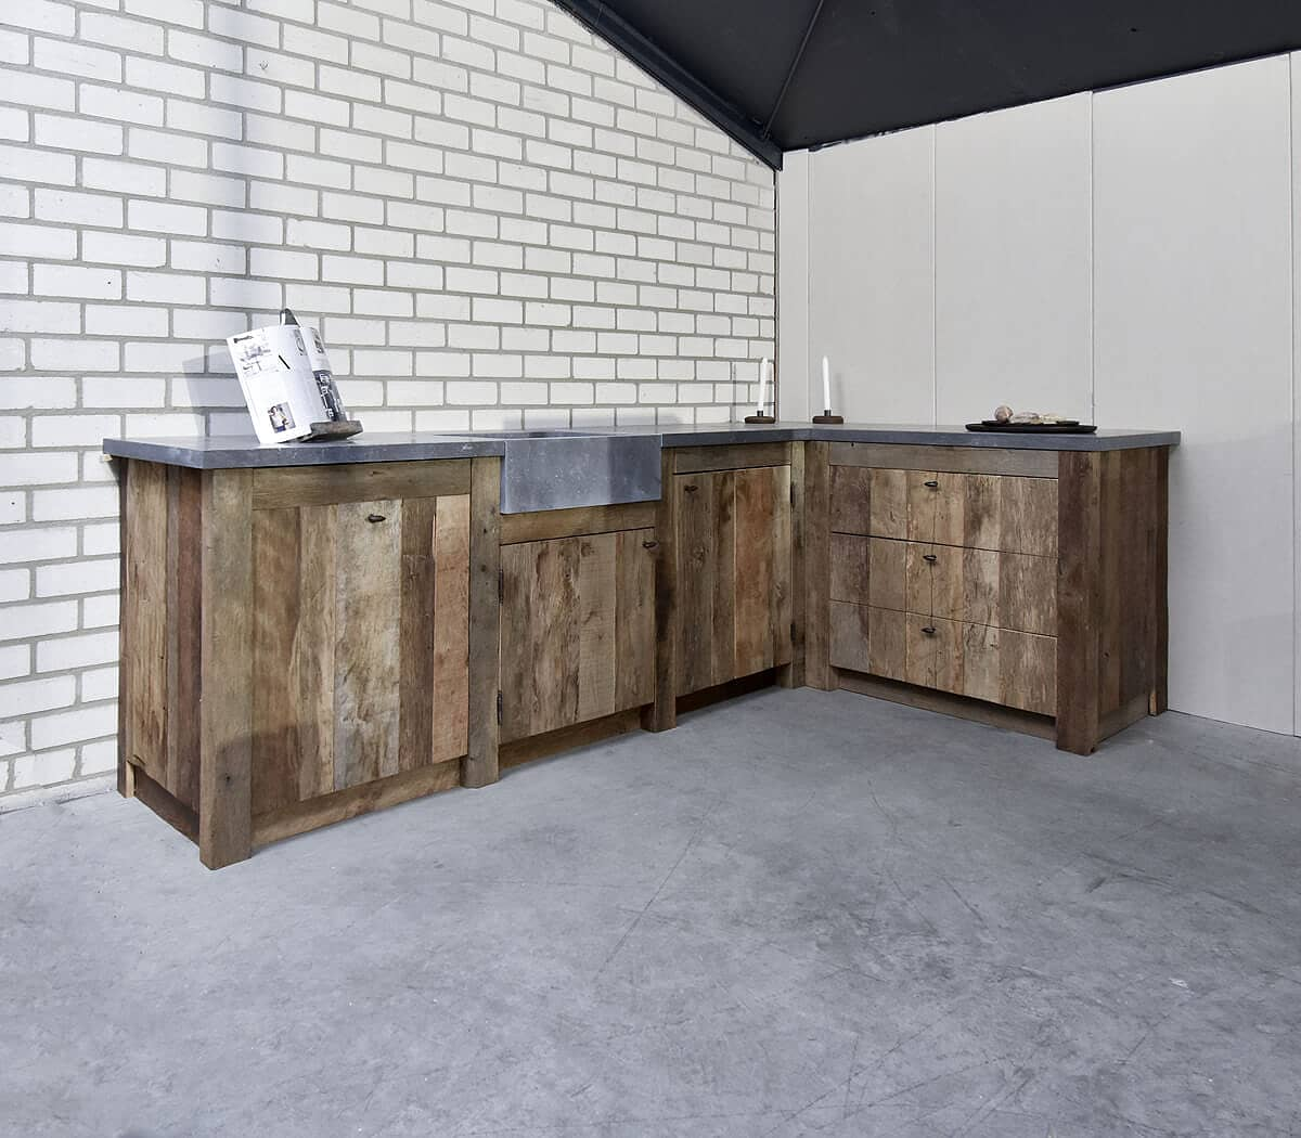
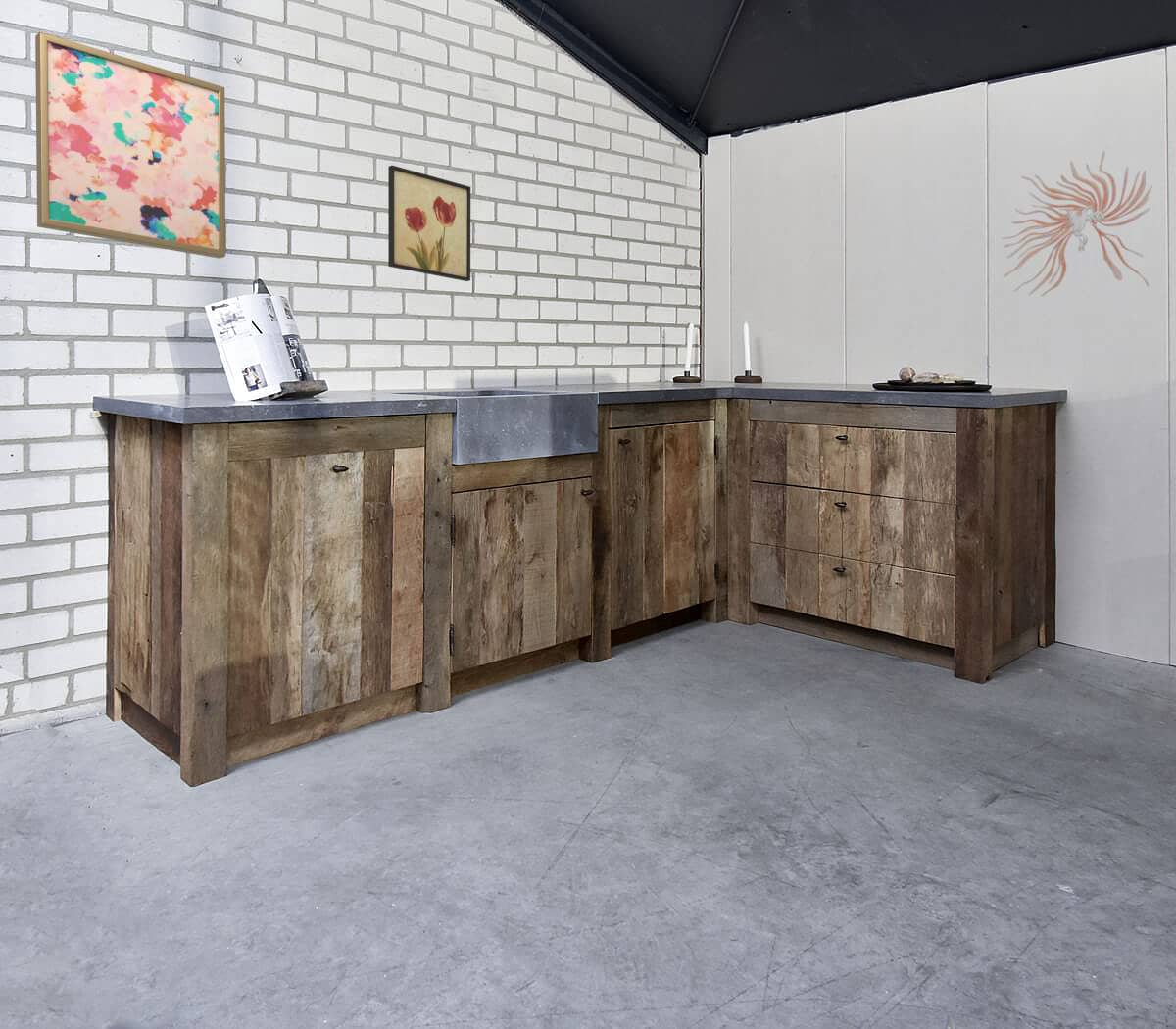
+ wall art (136, 153)
+ wall sculpture (1073, 226)
+ wall art (429, 225)
